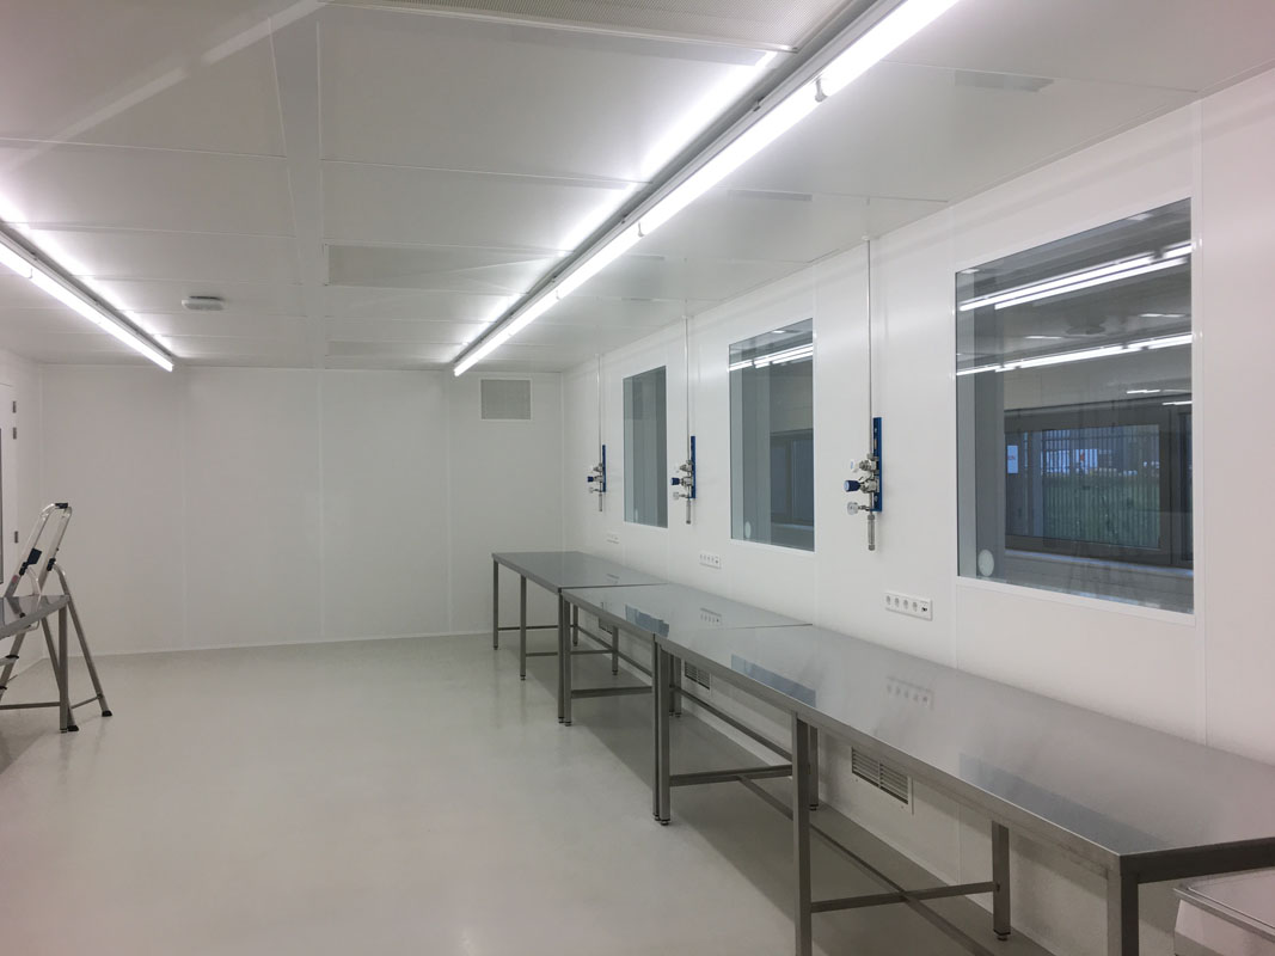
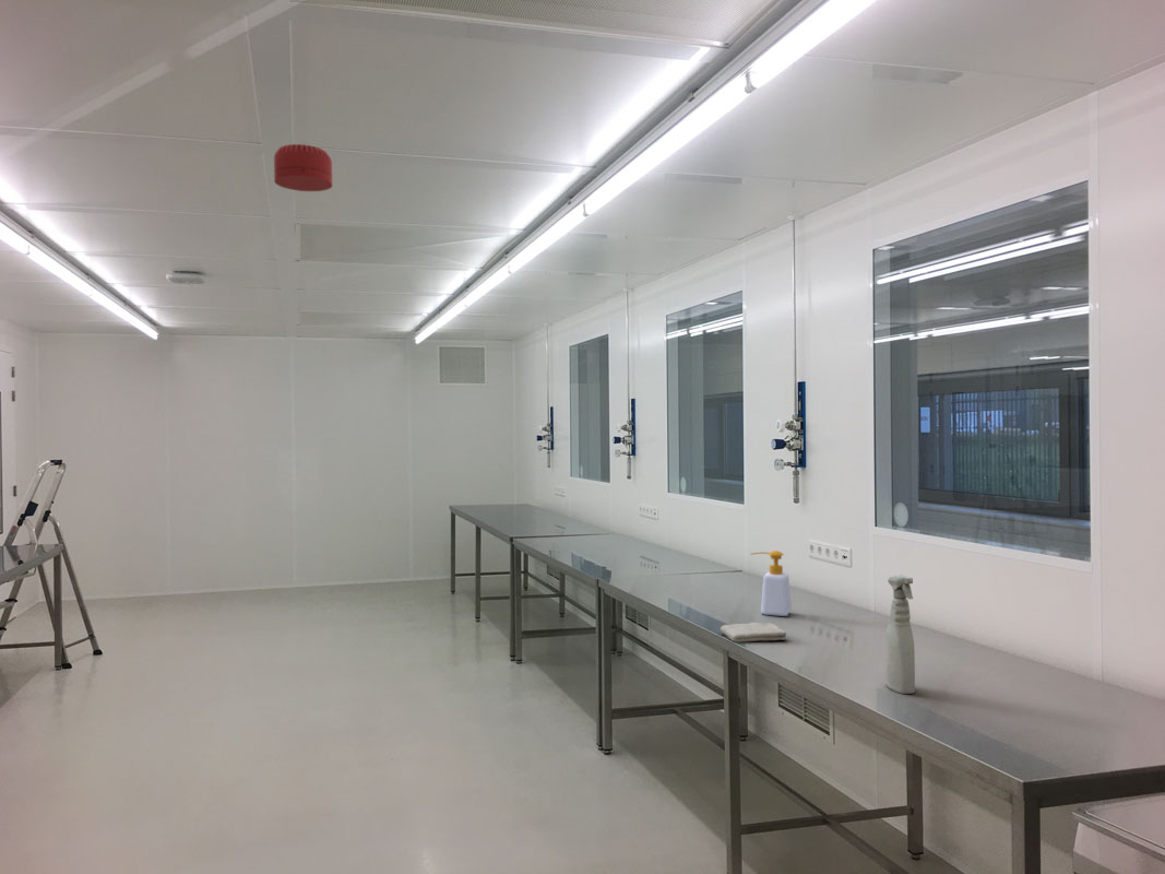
+ soap bottle (770, 581)
+ washcloth (753, 631)
+ spray bottle (900, 630)
+ smoke detector (302, 167)
